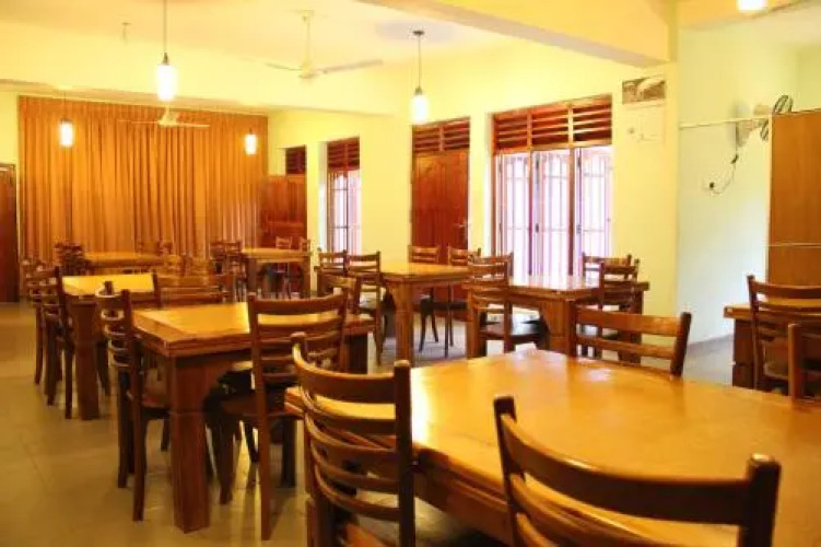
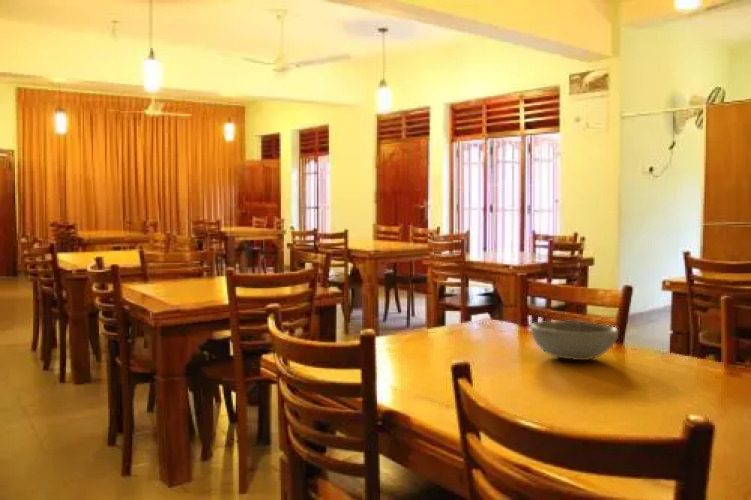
+ bowl (572, 341)
